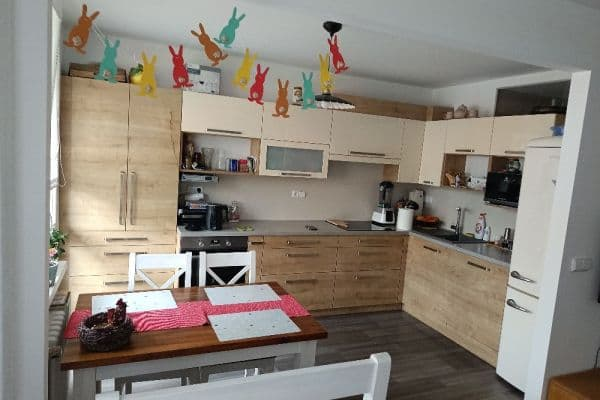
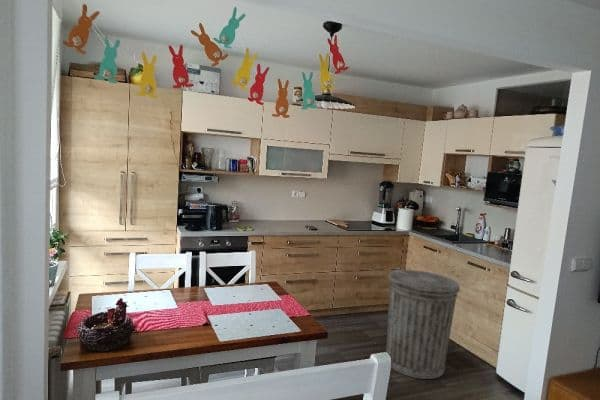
+ trash can (419, 321)
